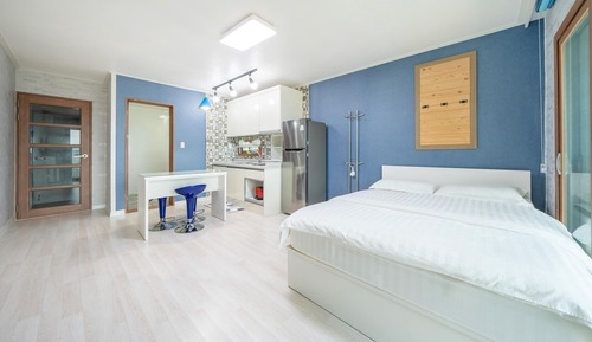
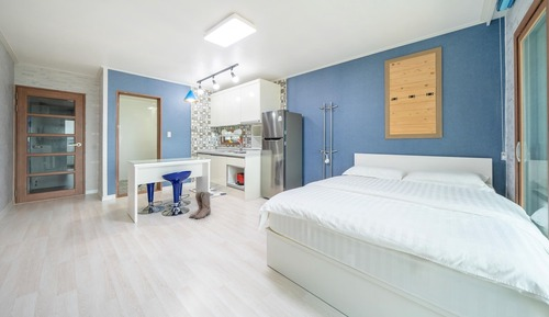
+ boots (200, 203)
